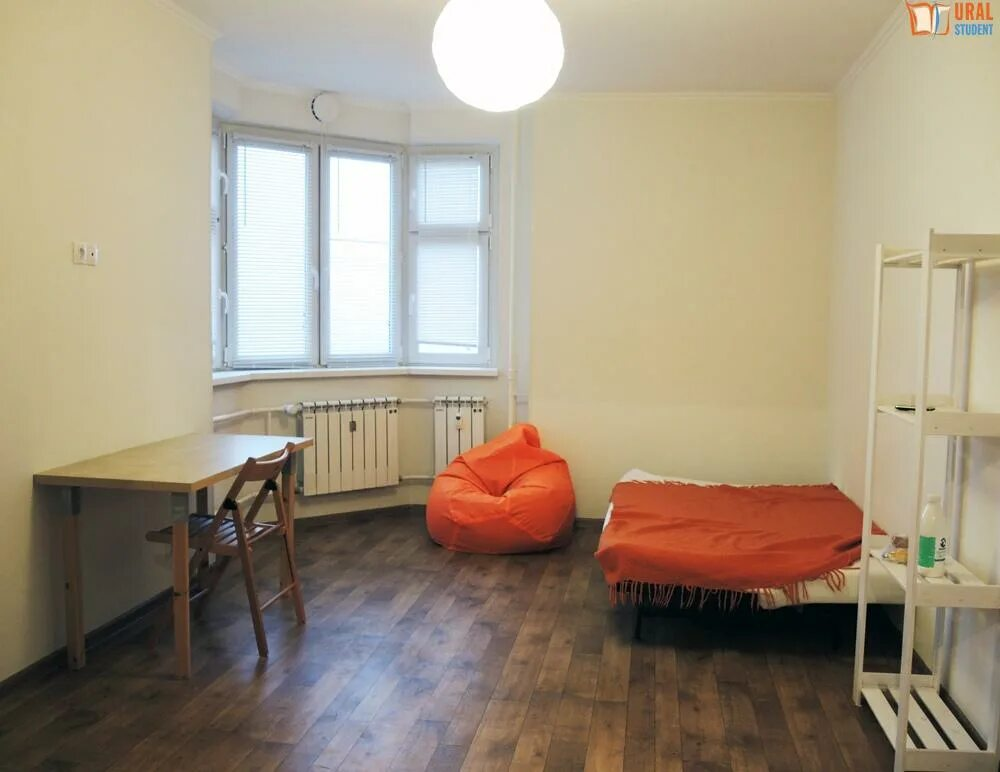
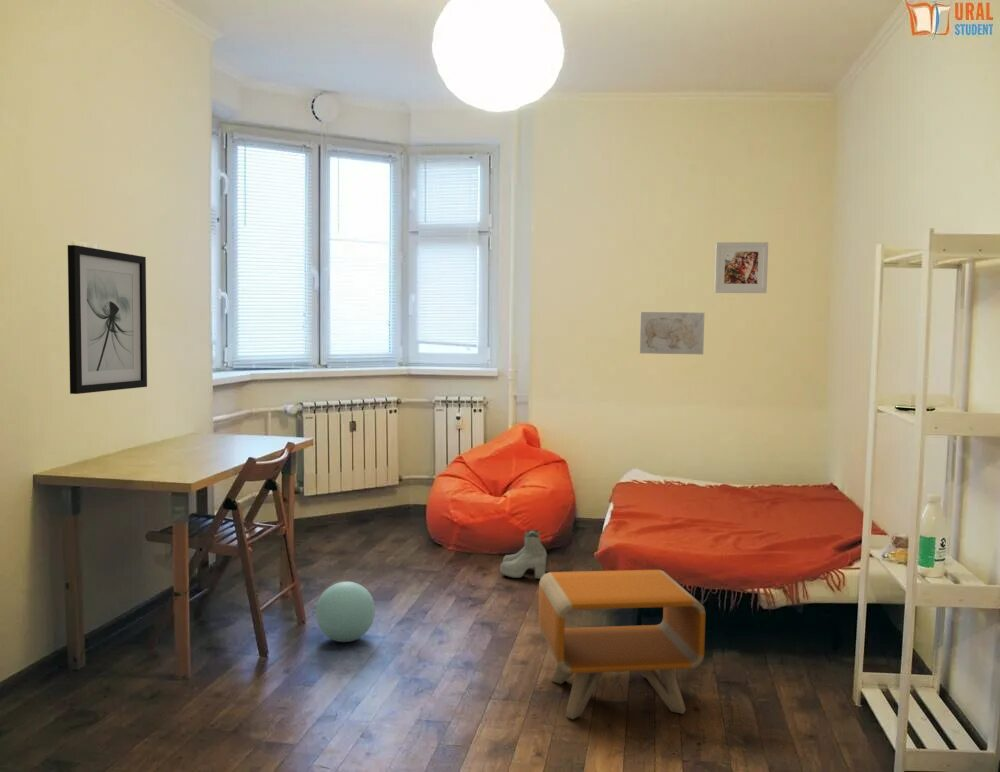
+ wall art (671, 333)
+ boots (523, 552)
+ nightstand (616, 641)
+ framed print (741, 267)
+ ball (345, 611)
+ wall art (110, 321)
